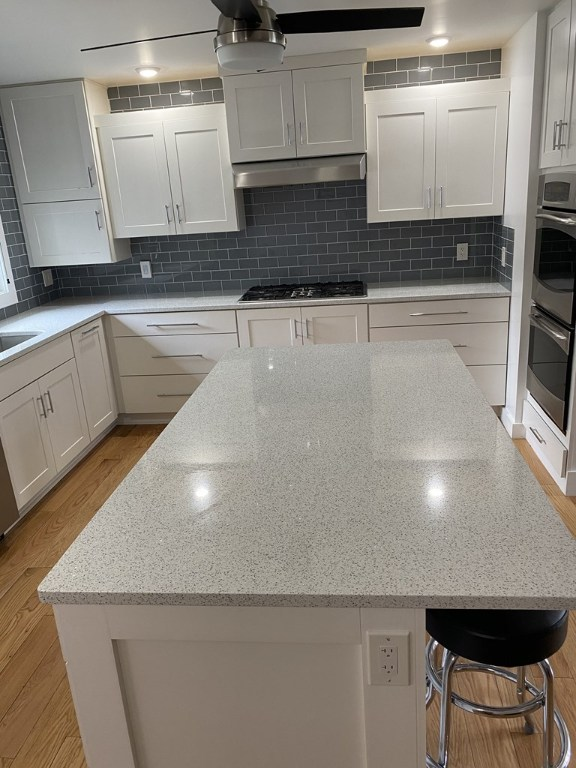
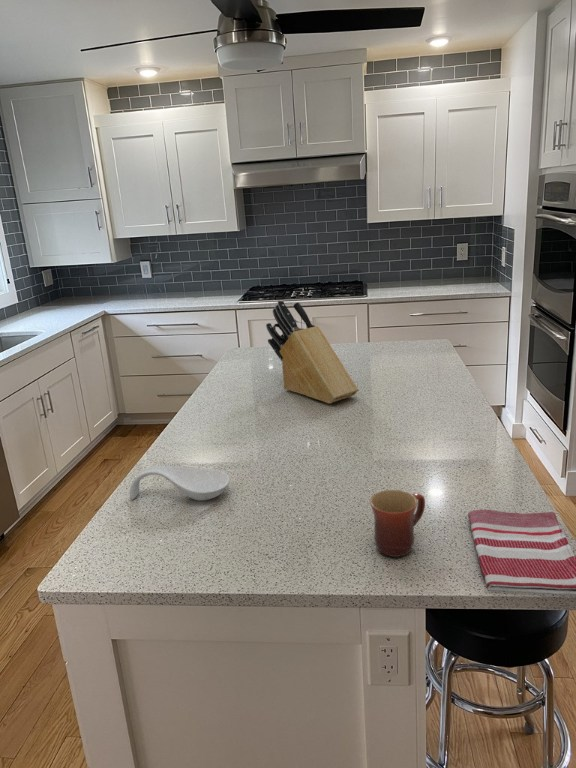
+ mug (400, 522)
+ knife block (308, 347)
+ dish towel (523, 547)
+ spoon rest (179, 481)
